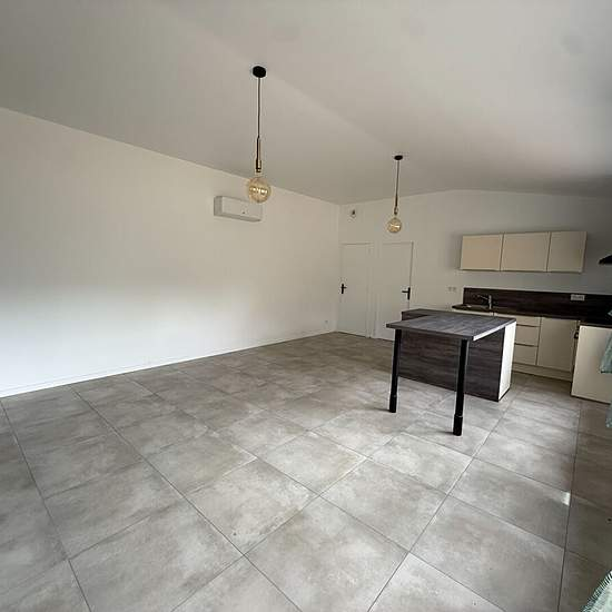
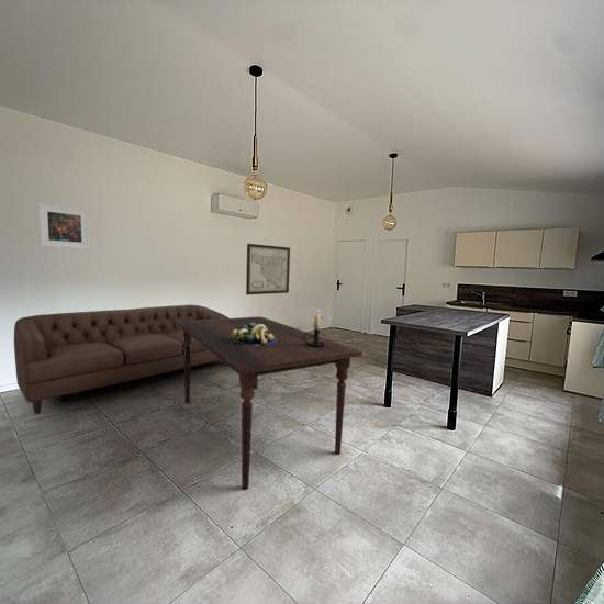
+ dining table (253, 379)
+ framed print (65, 227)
+ sofa (139, 345)
+ fruit bowl (255, 332)
+ wall art (269, 269)
+ candle holder (314, 326)
